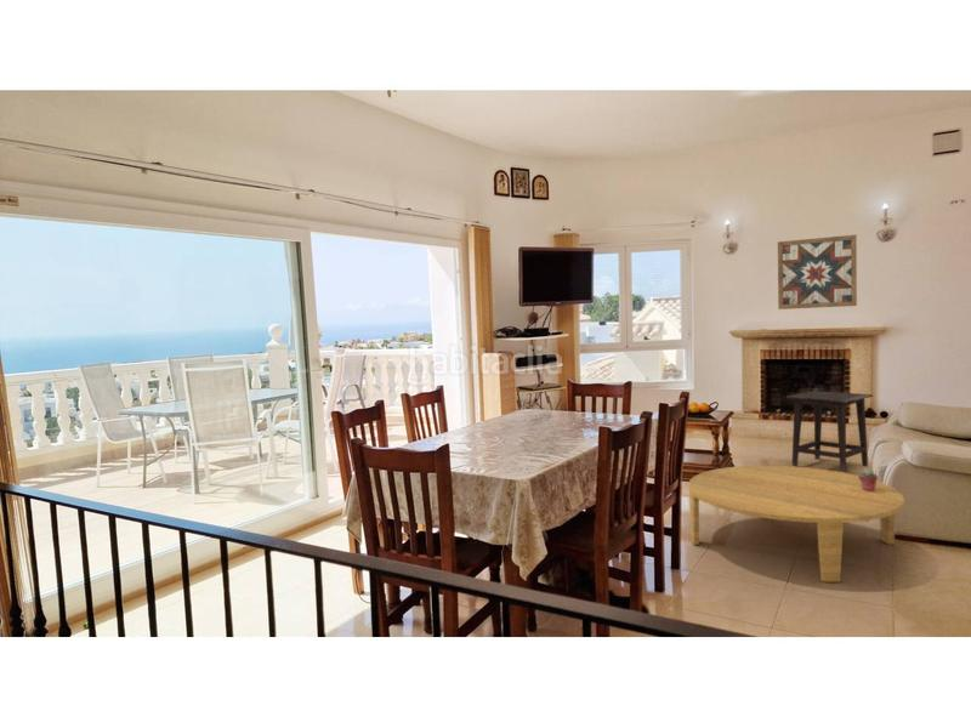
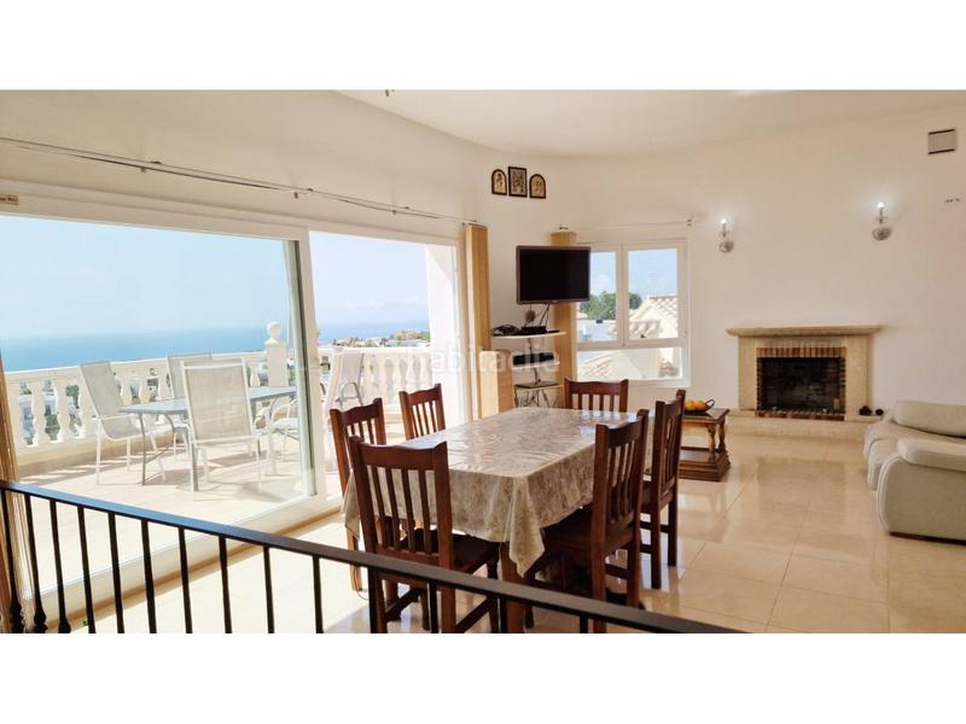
- side table (820, 431)
- wall art (816, 273)
- coffee table (789, 514)
- potted succulent (868, 478)
